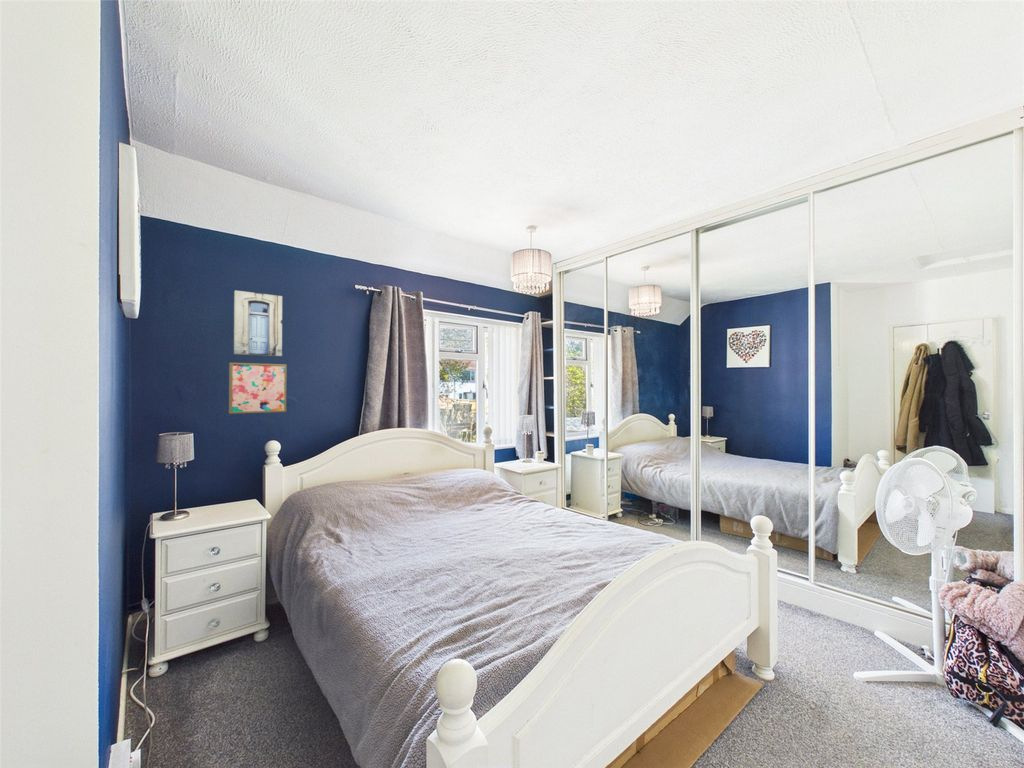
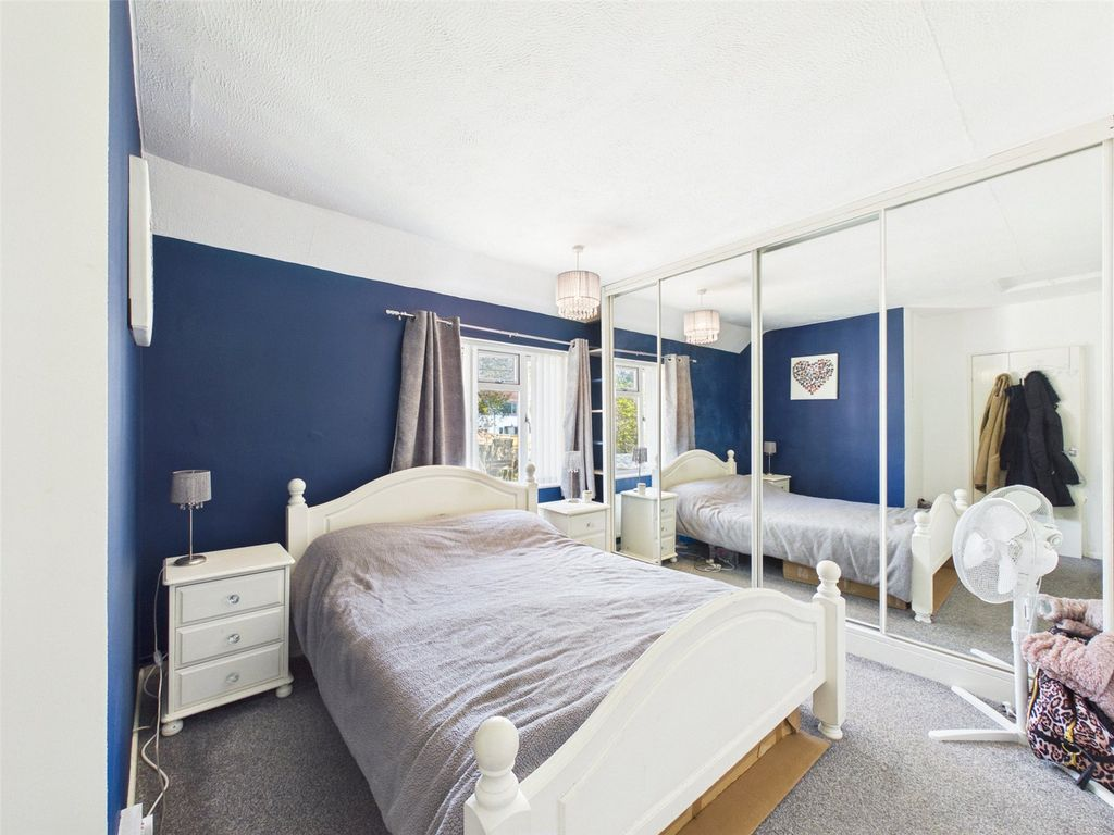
- wall art (258, 388)
- wall art (258, 324)
